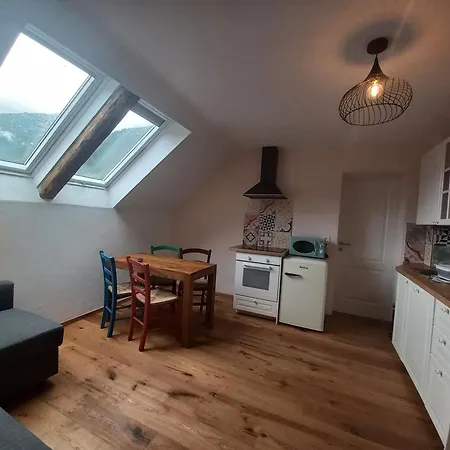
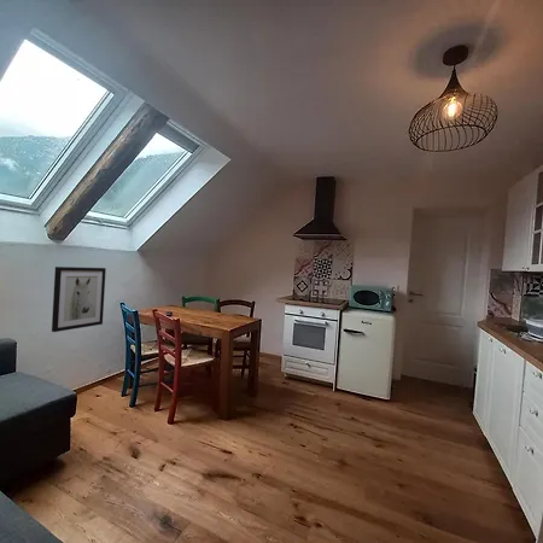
+ wall art (80, 297)
